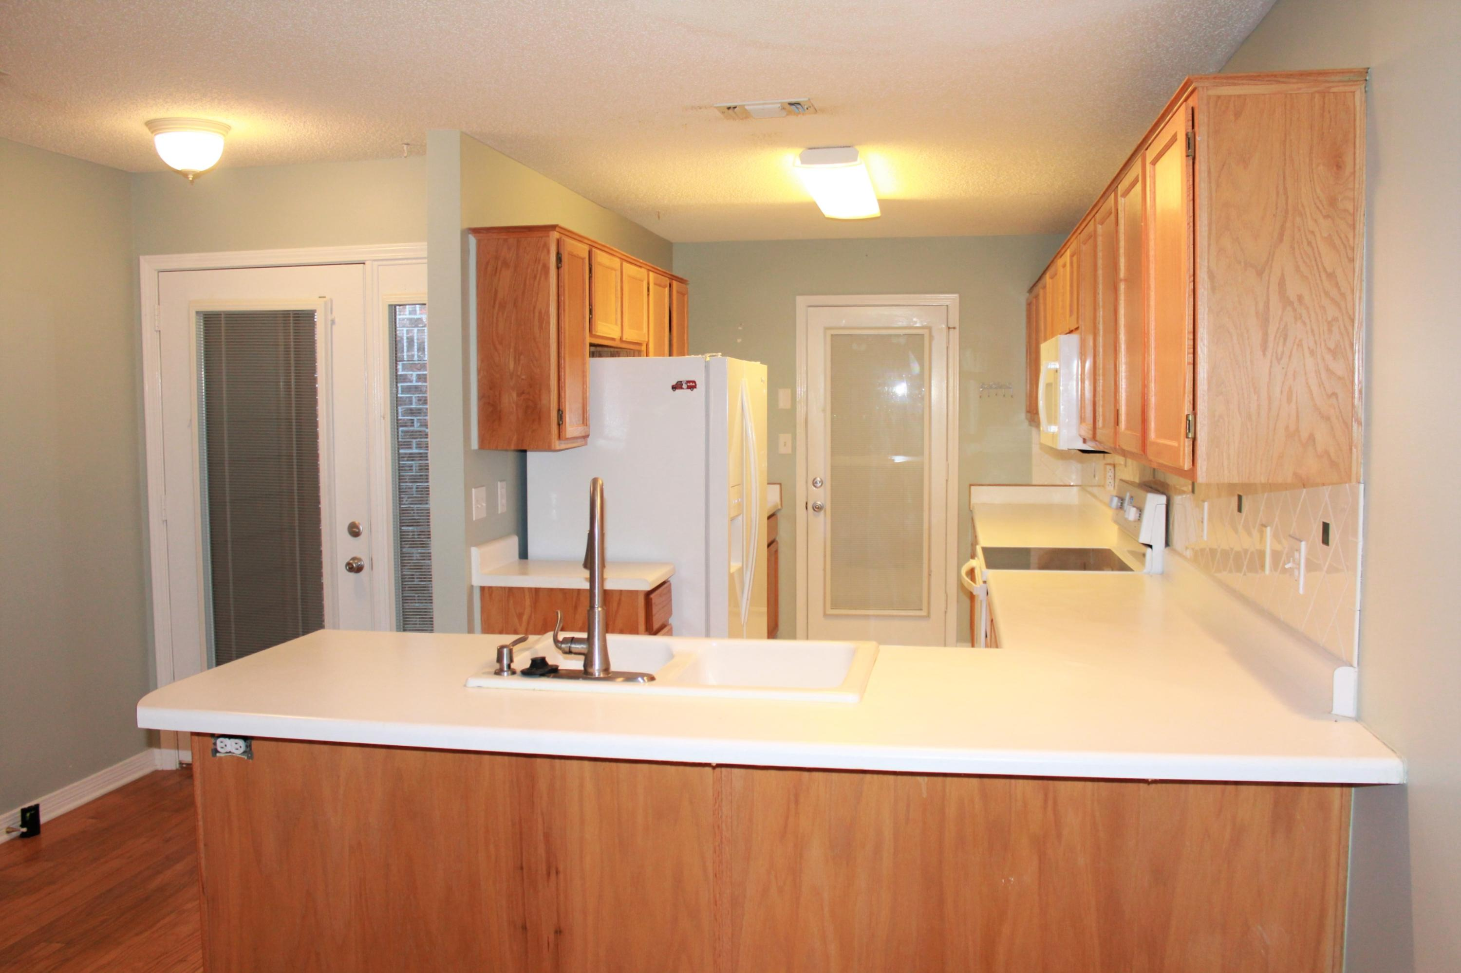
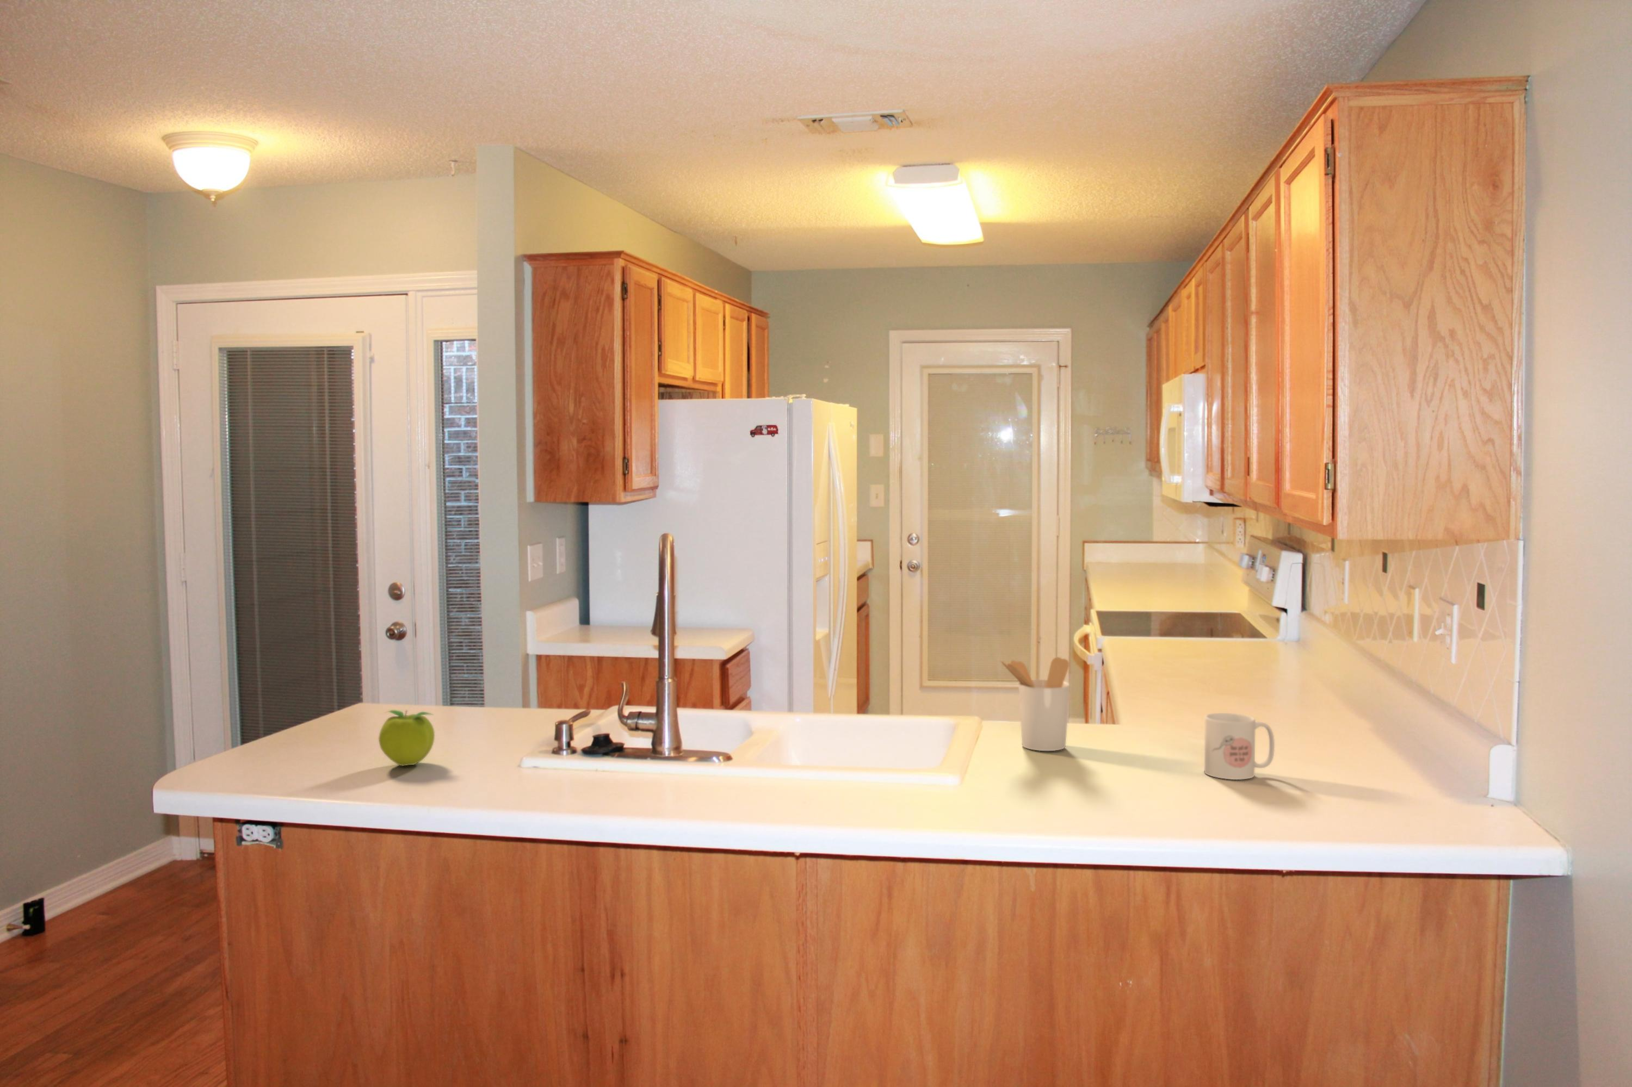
+ mug (1240, 745)
+ utensil holder (1033, 701)
+ fruit (406, 736)
